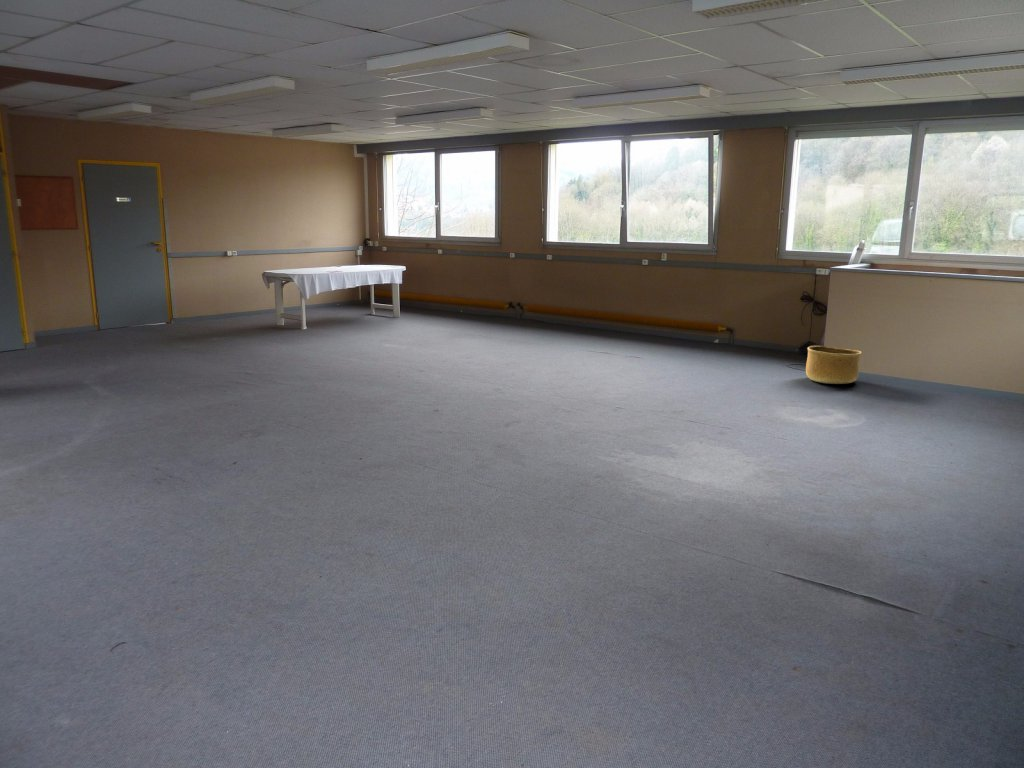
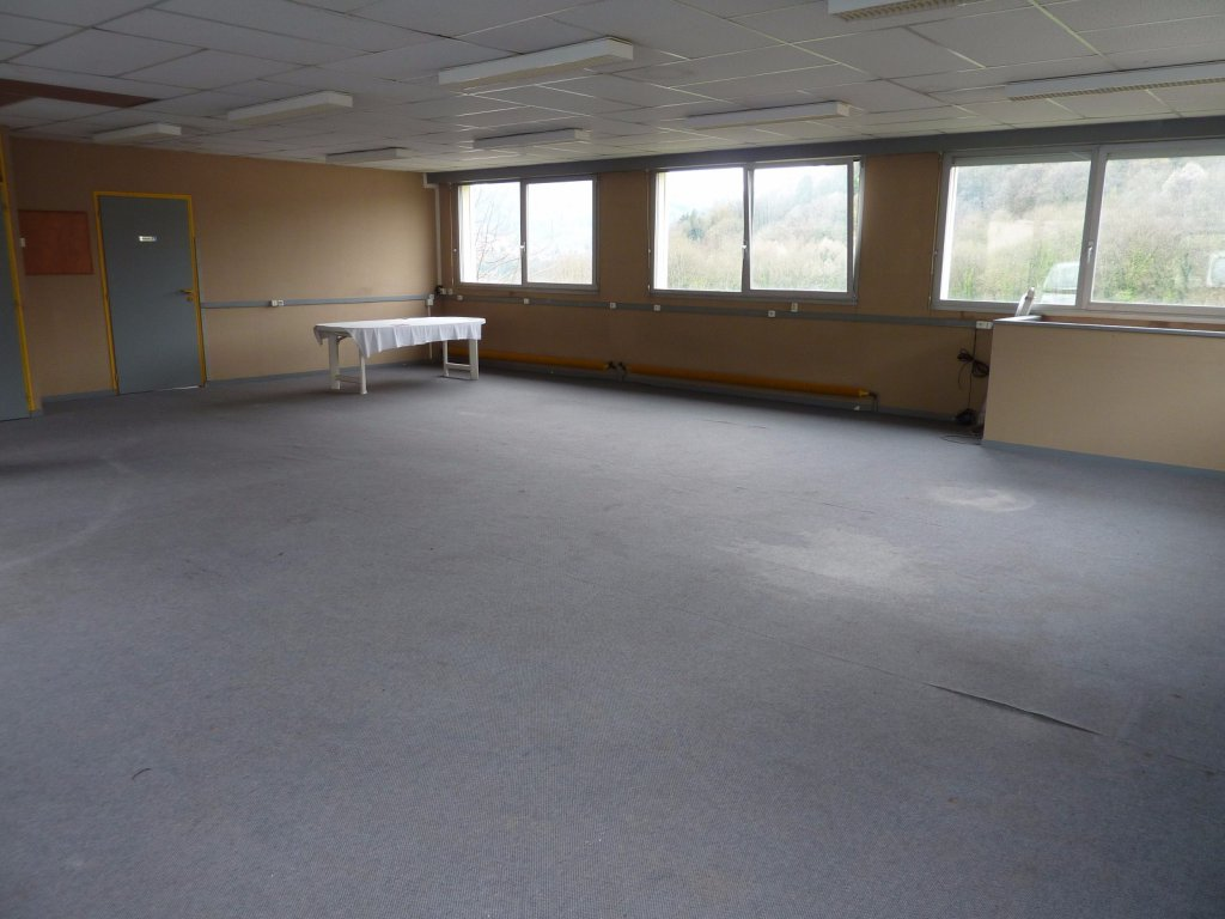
- basket (832, 364)
